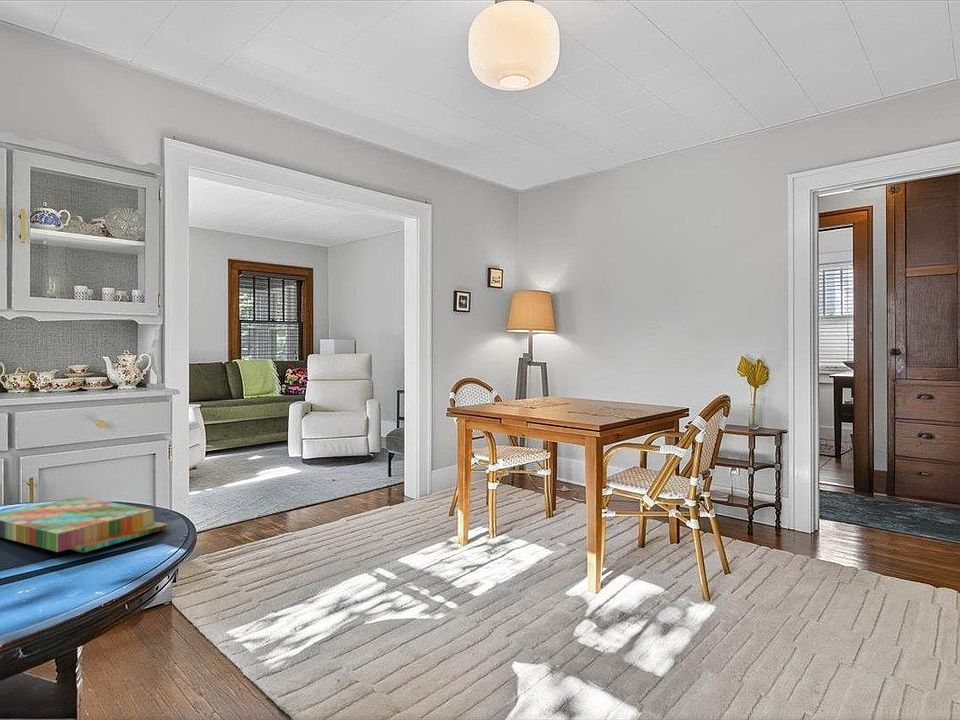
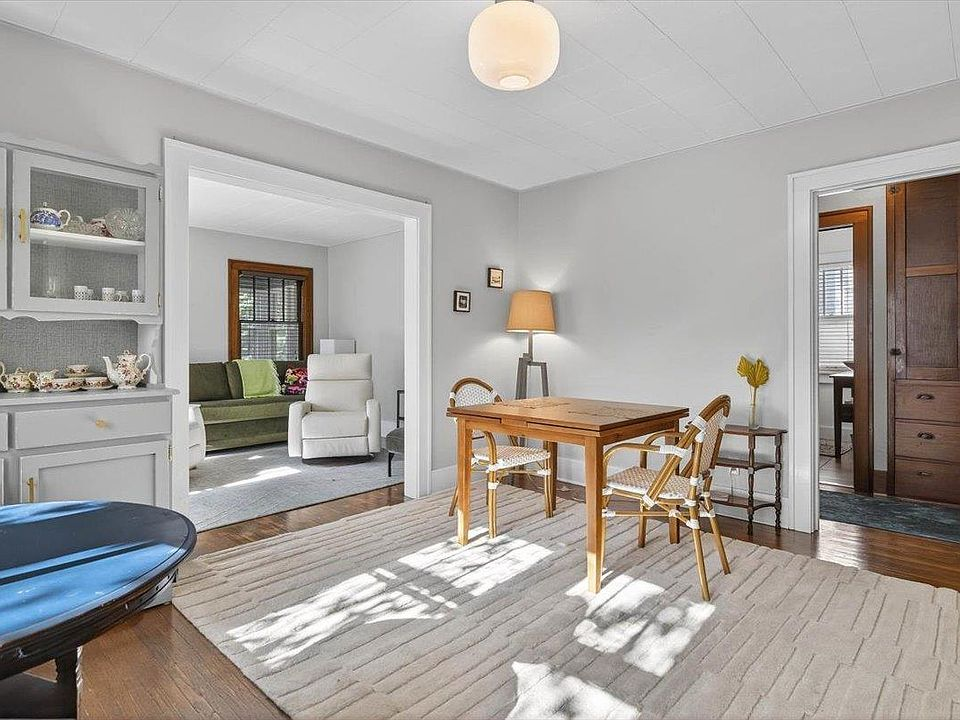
- board game (73, 521)
